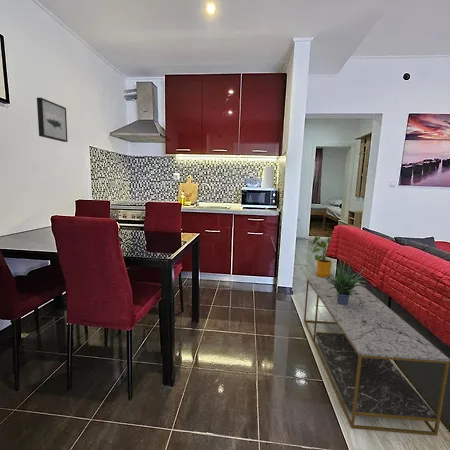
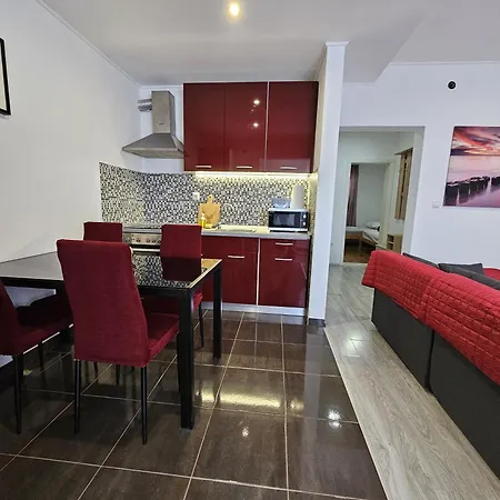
- wall art (53, 121)
- potted plant (346, 280)
- house plant (323, 256)
- coffee table (354, 334)
